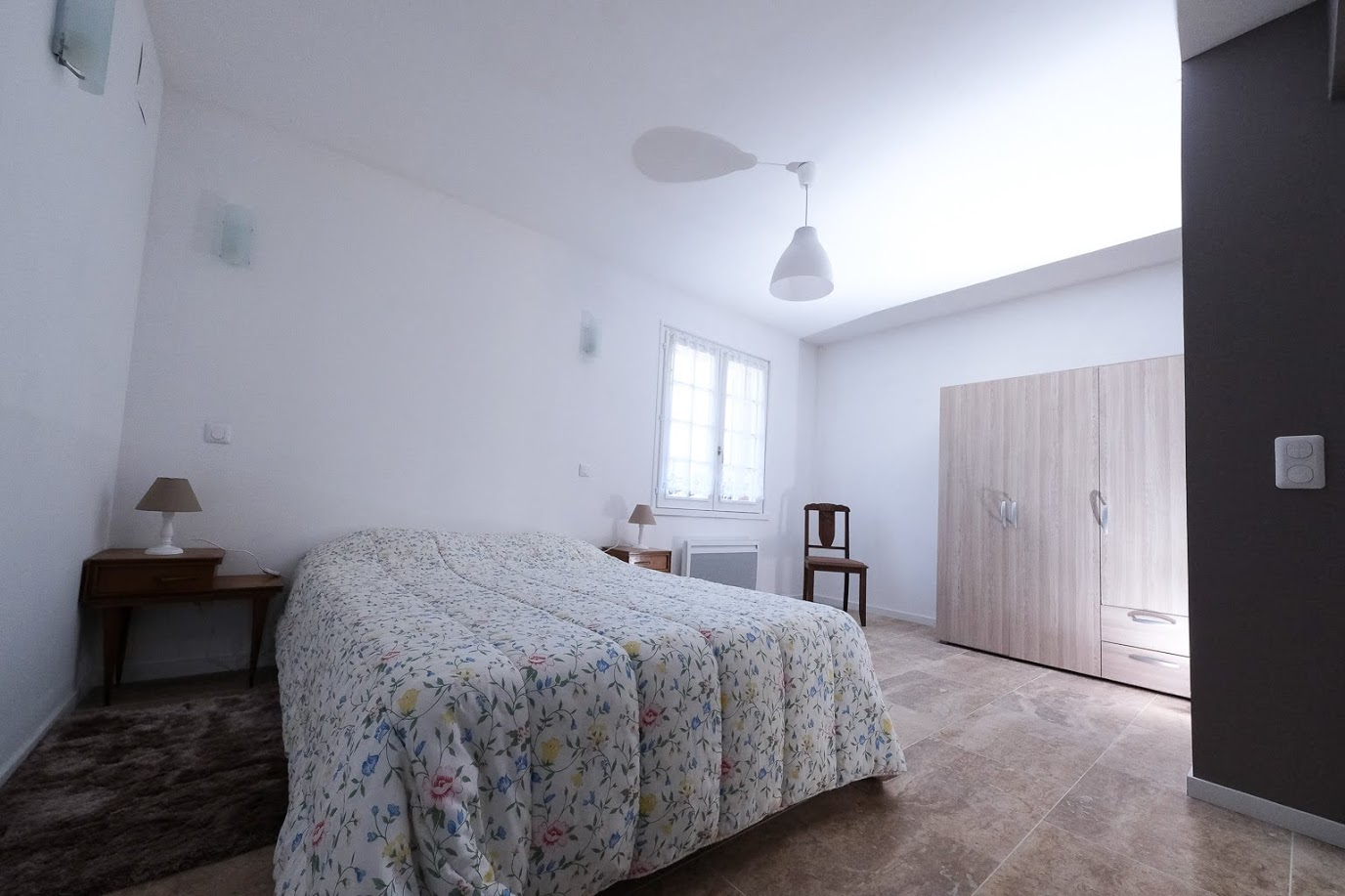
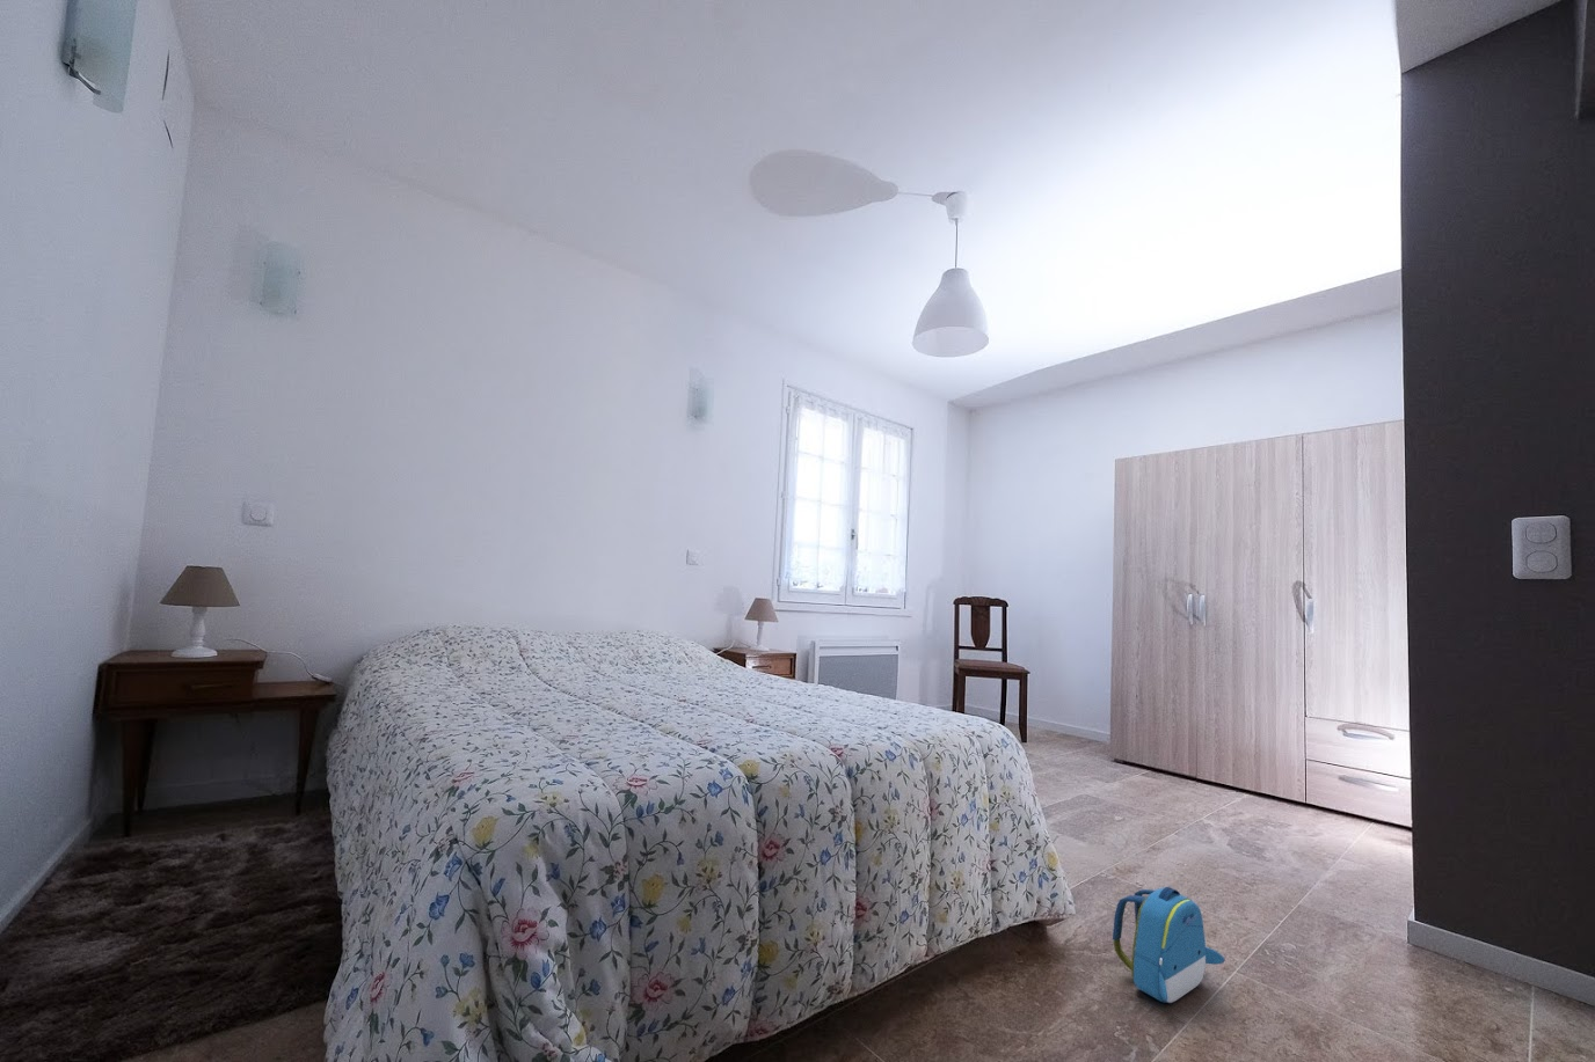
+ backpack (1163, 933)
